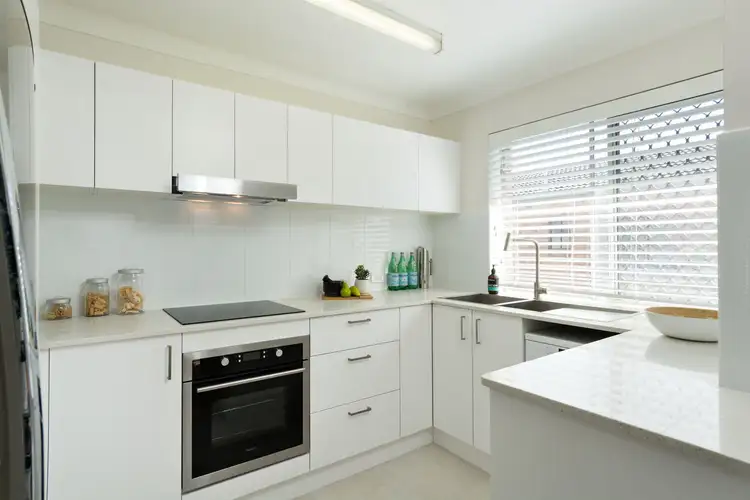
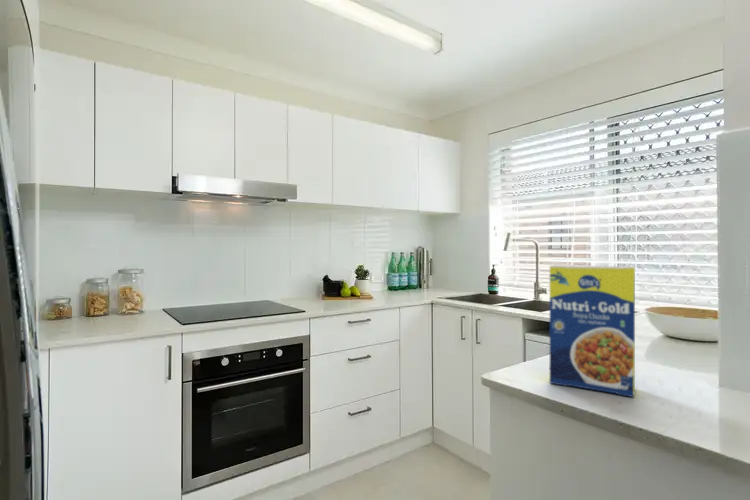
+ legume (591, 325)
